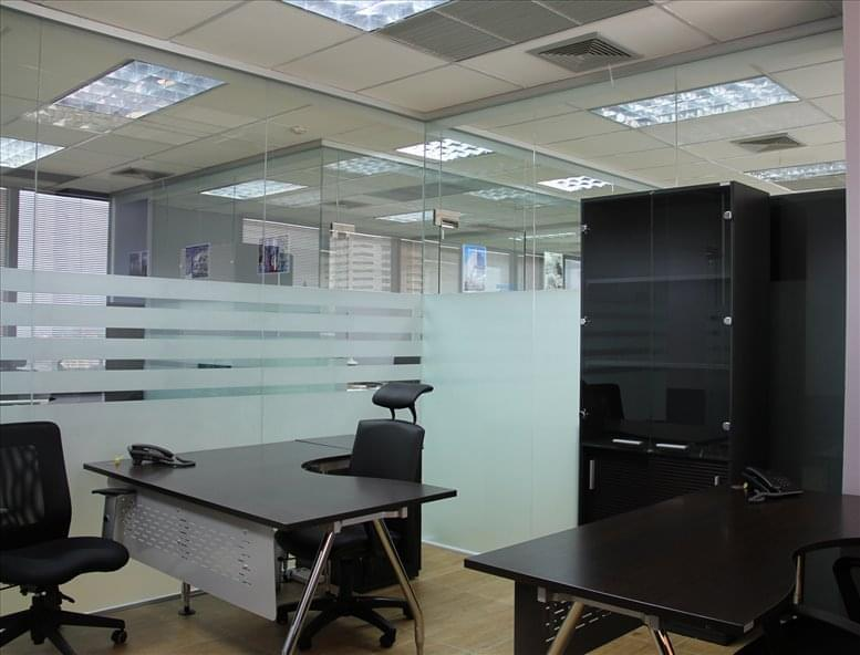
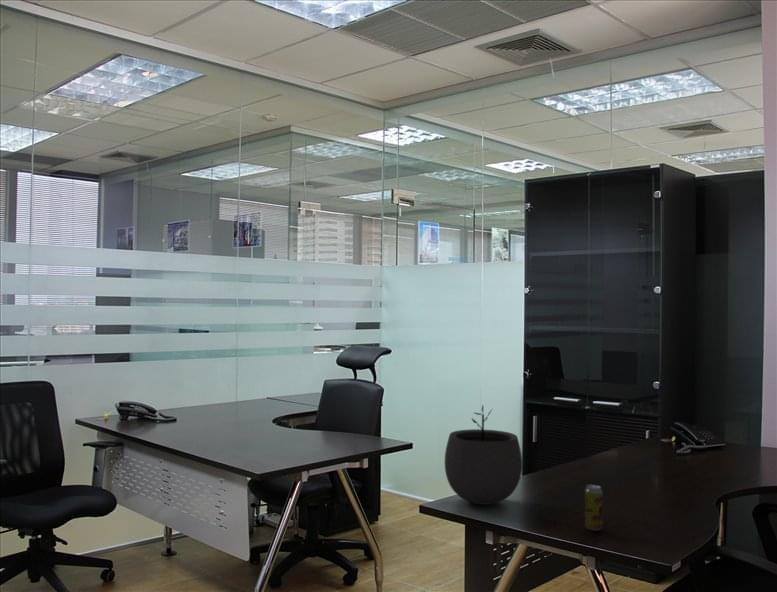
+ beverage can (593, 506)
+ plant pot (483, 453)
